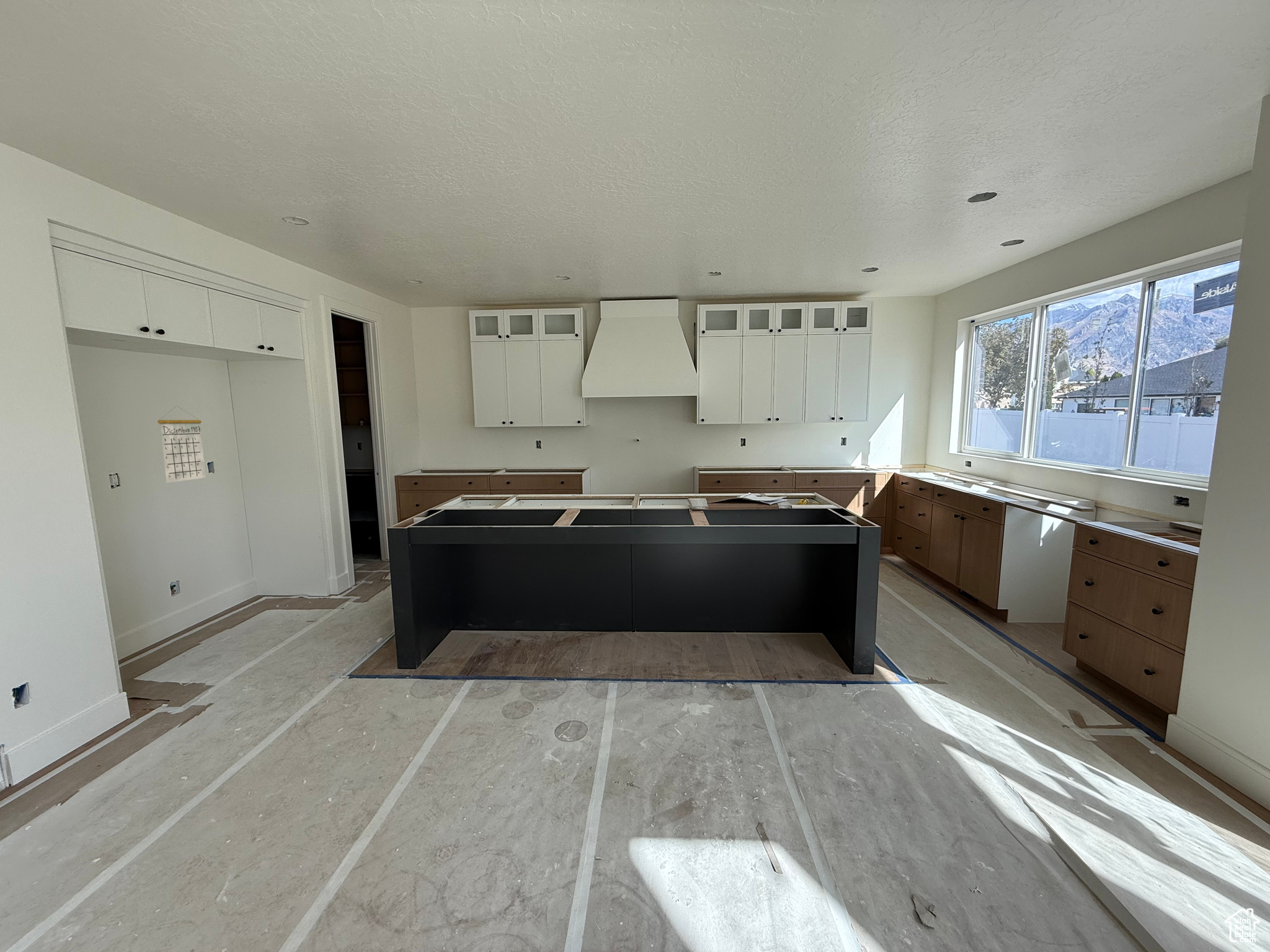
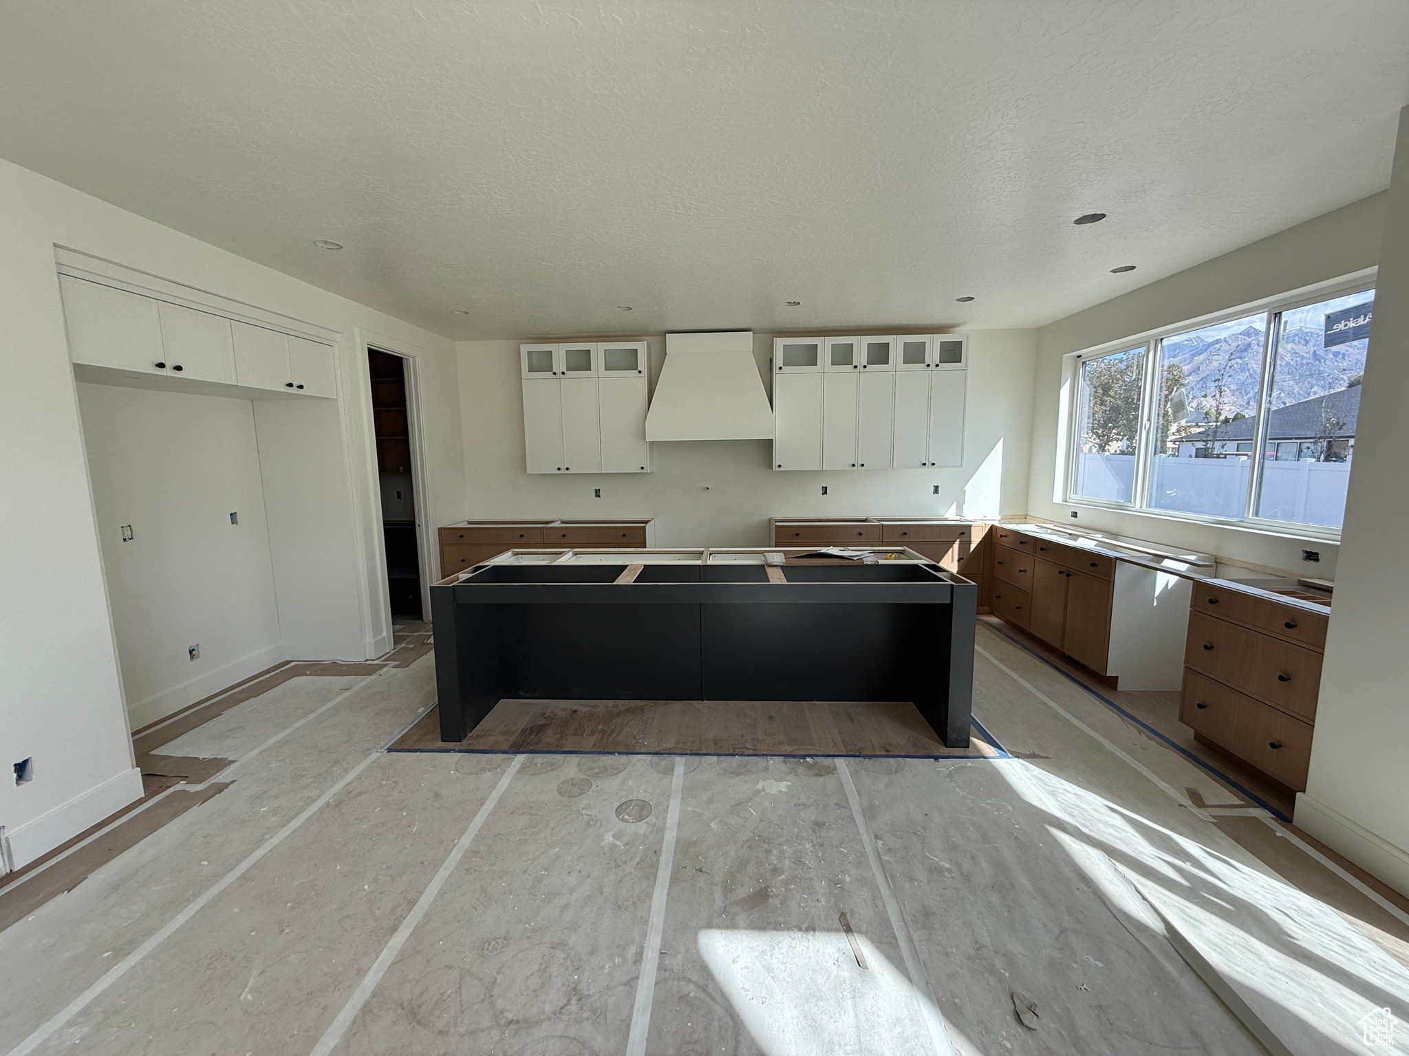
- calendar (182, 443)
